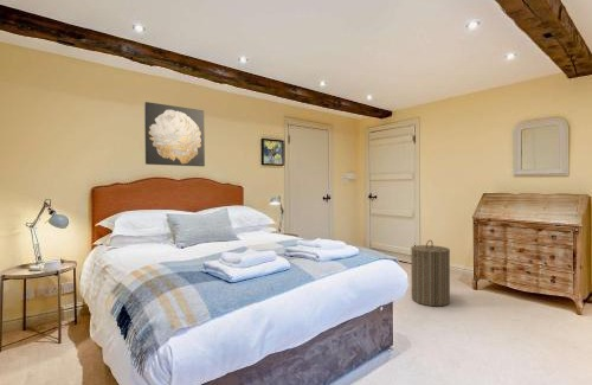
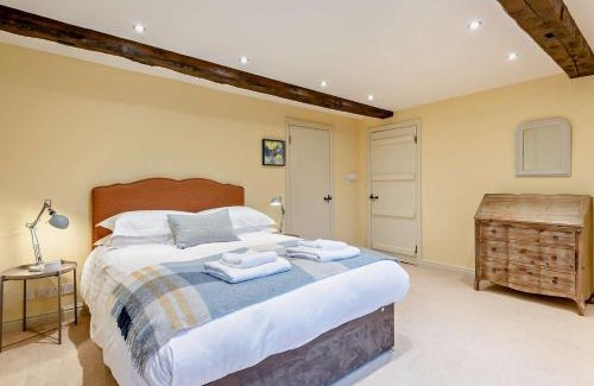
- laundry hamper (430, 270)
- wall art (175, 135)
